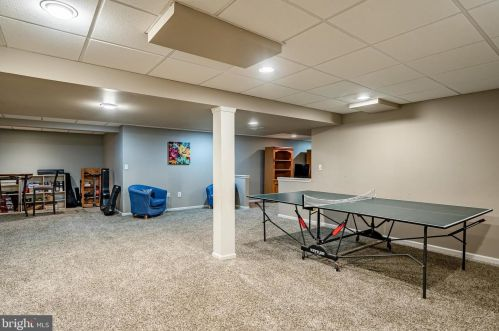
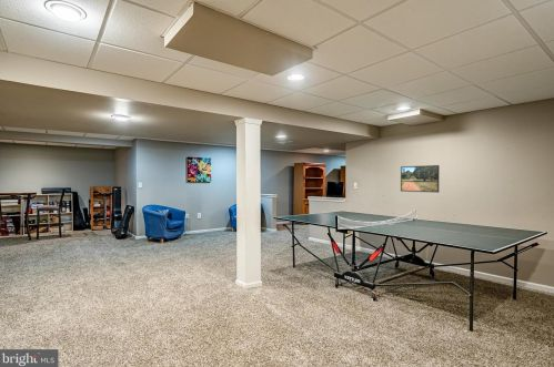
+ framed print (419, 179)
